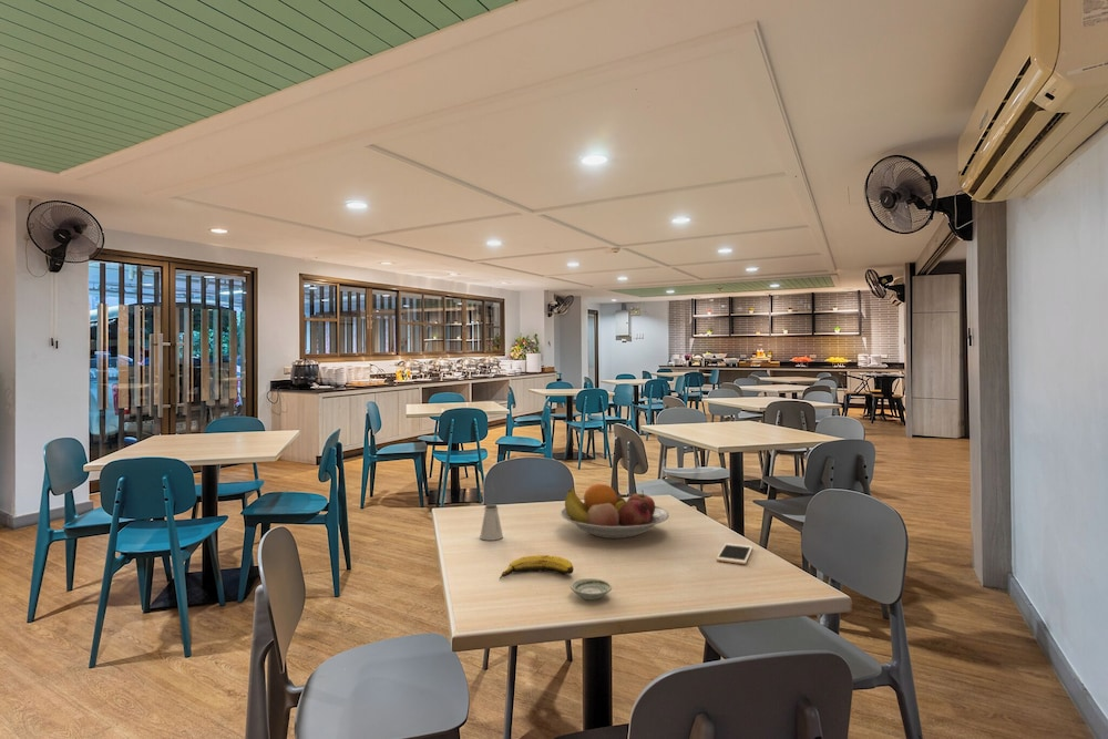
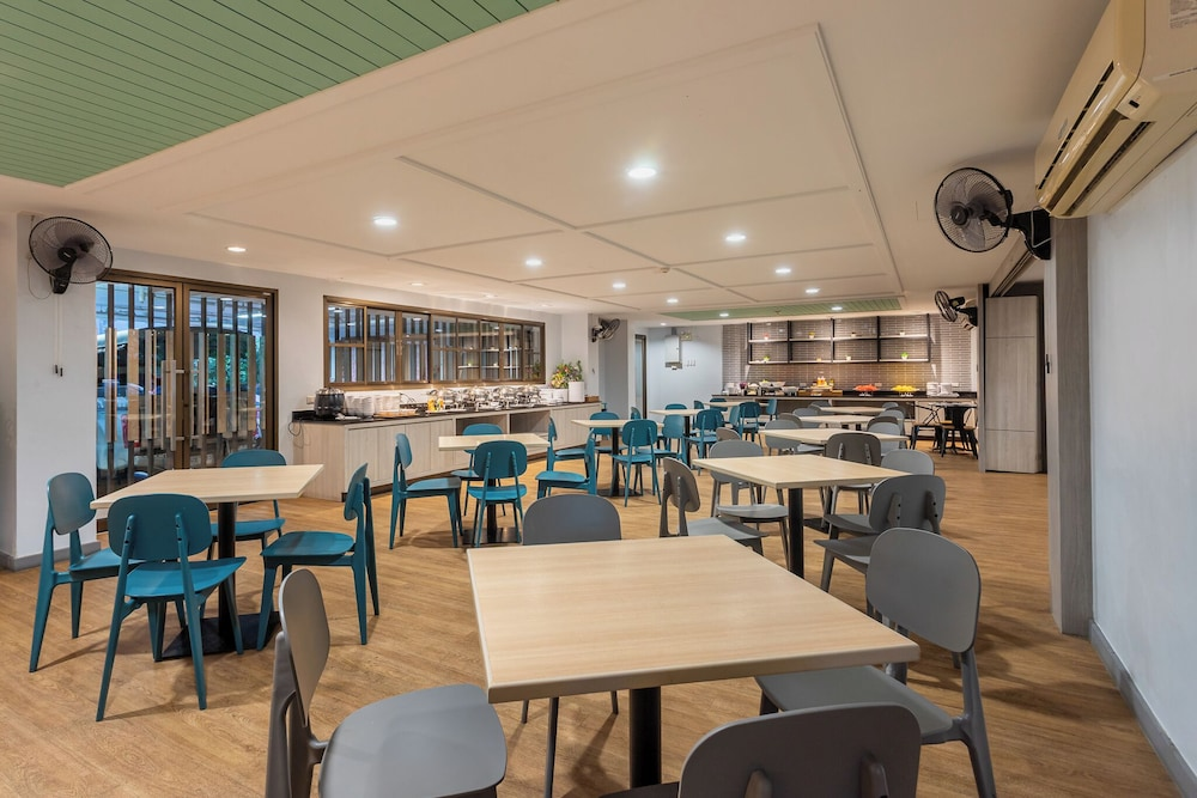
- cell phone (735, 553)
- fruit bowl (614, 507)
- saltshaker (491, 521)
- saucer (591, 591)
- banana (535, 565)
